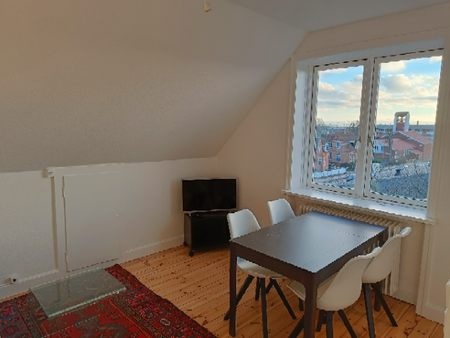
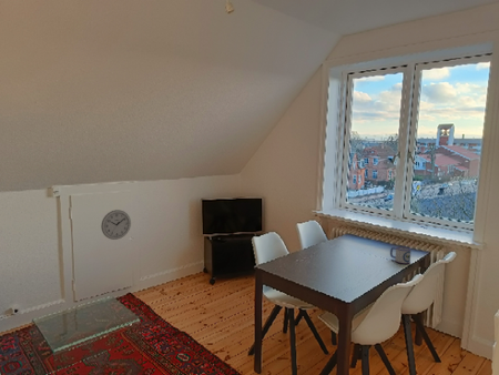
+ mug (399, 254)
+ wall clock (116, 224)
